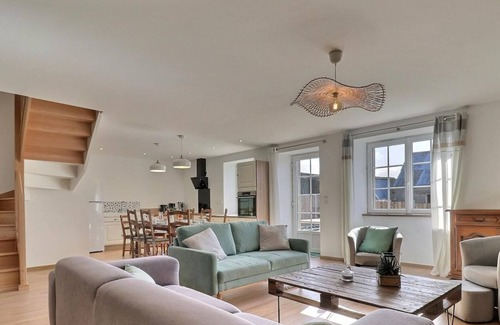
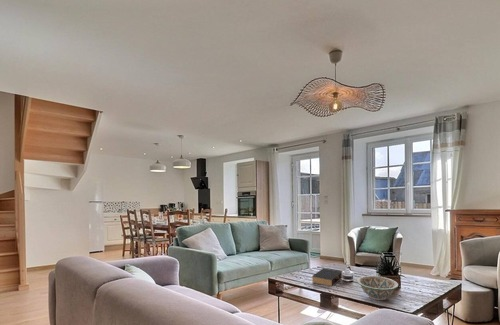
+ decorative bowl (377, 289)
+ book (327, 277)
